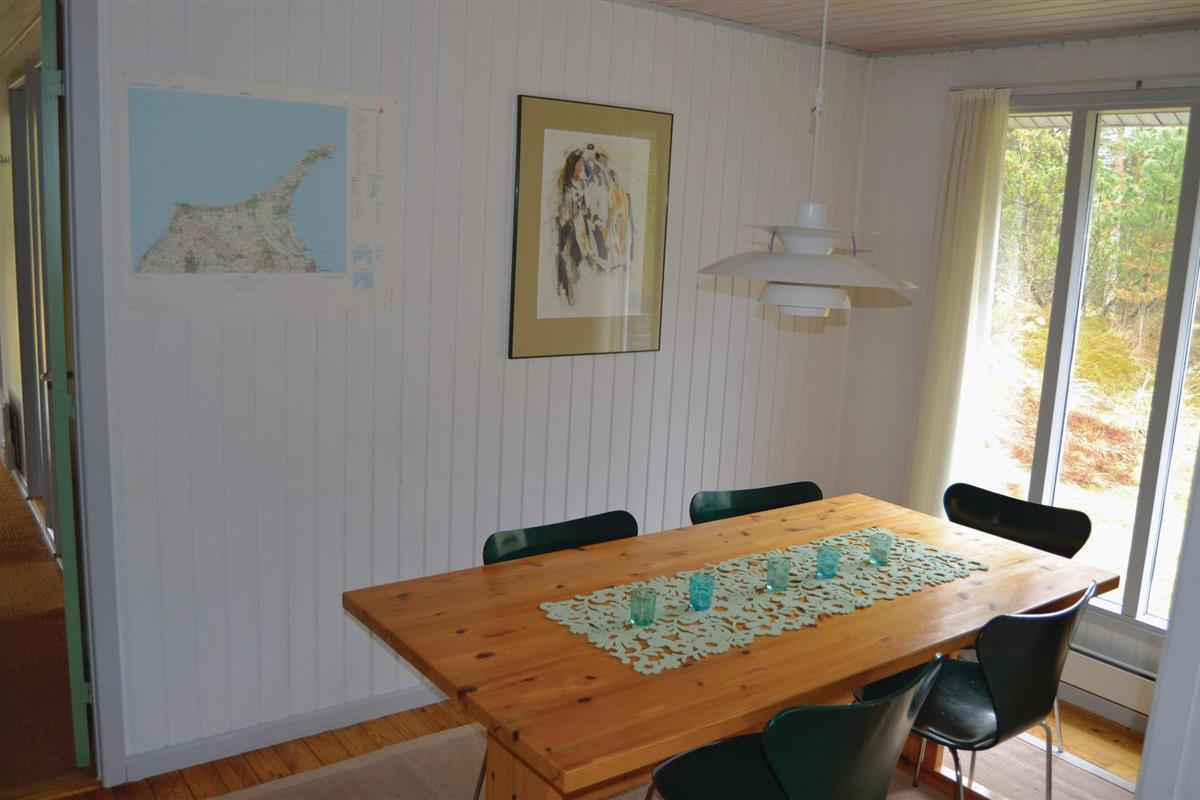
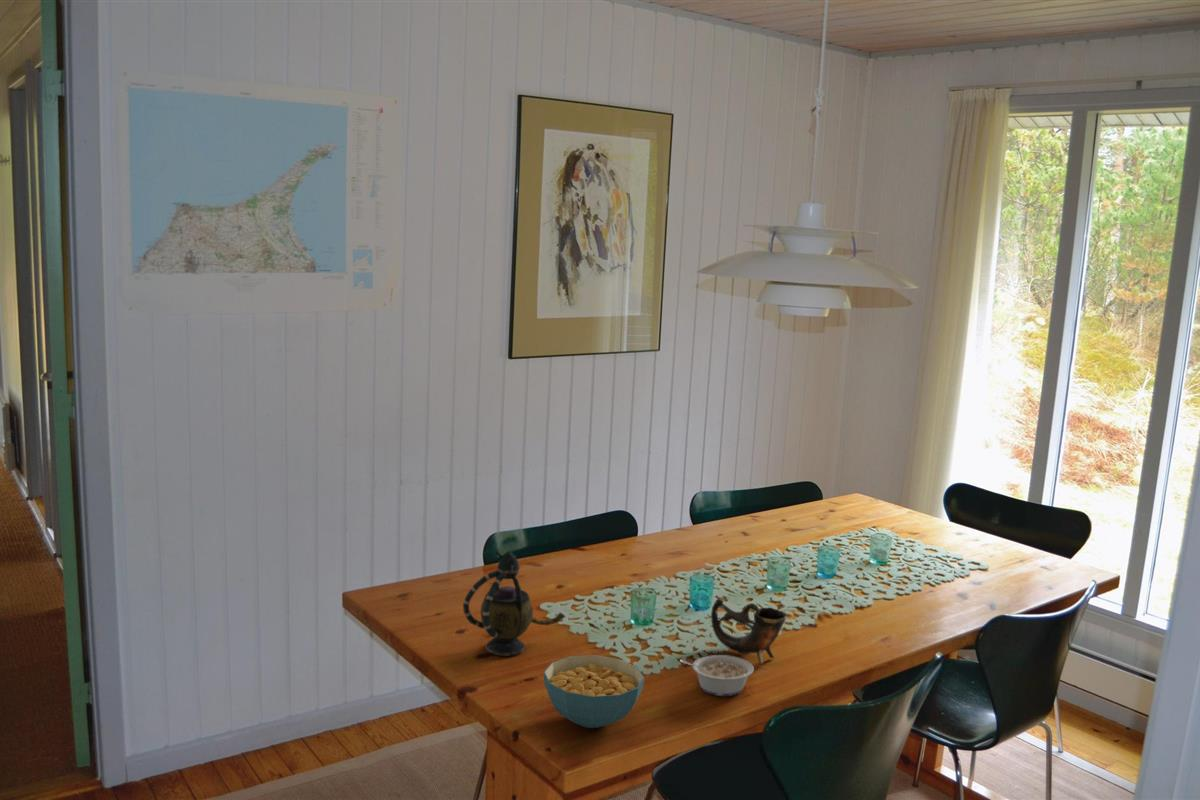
+ teapot (520, 597)
+ cereal bowl (592, 698)
+ legume (720, 675)
+ cup (746, 625)
